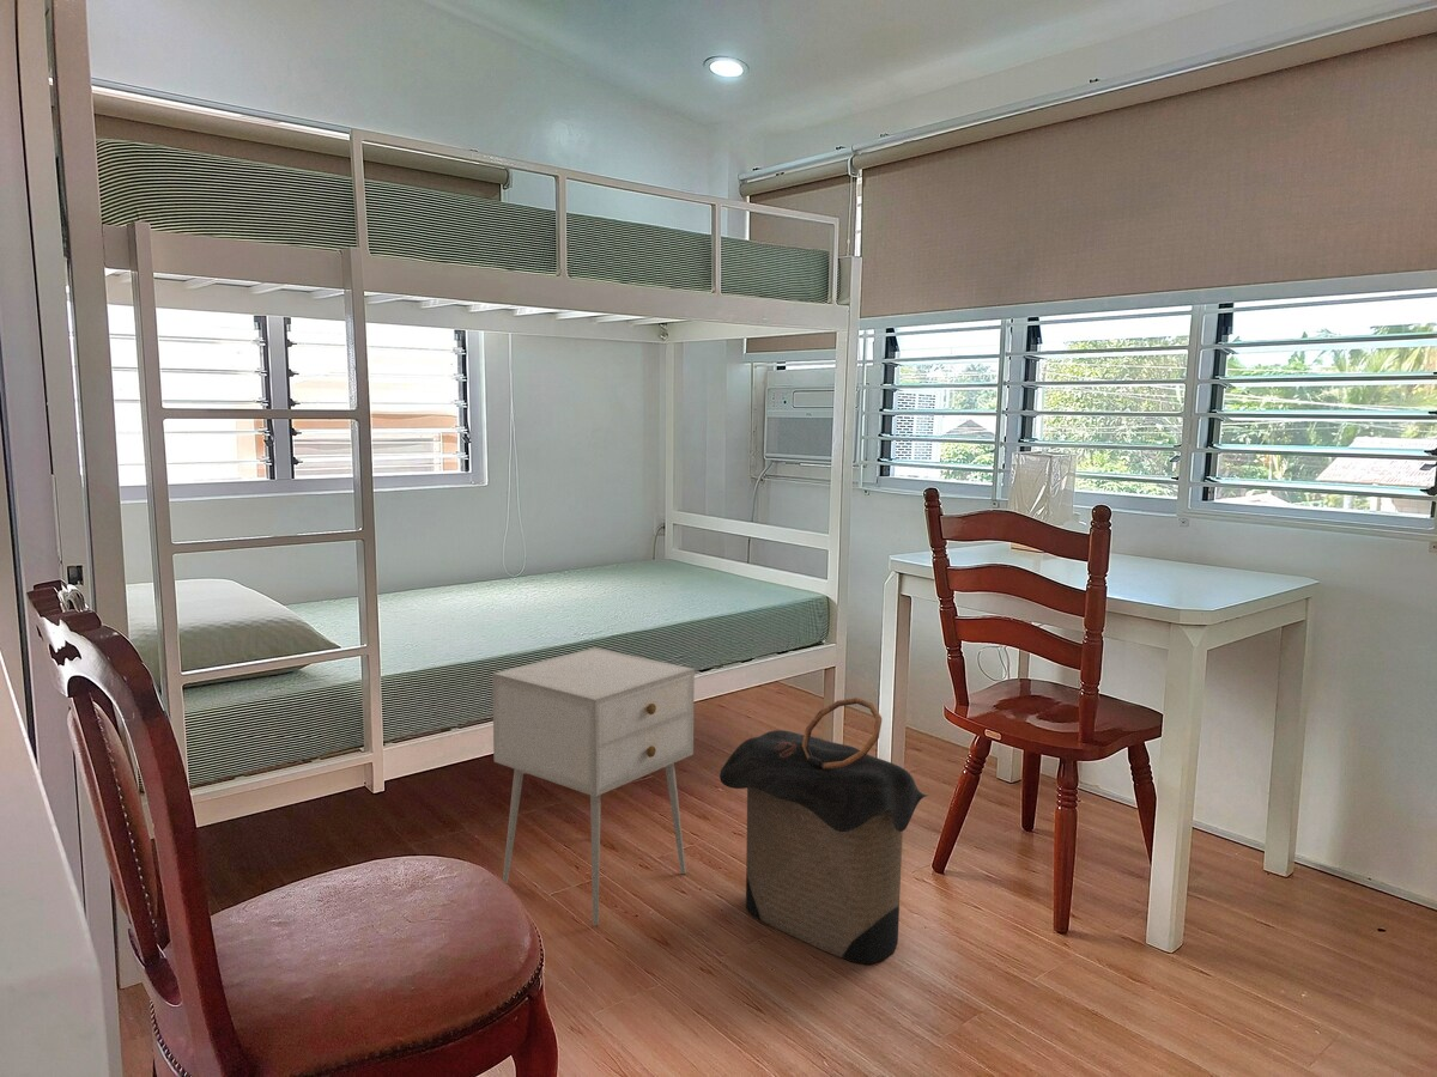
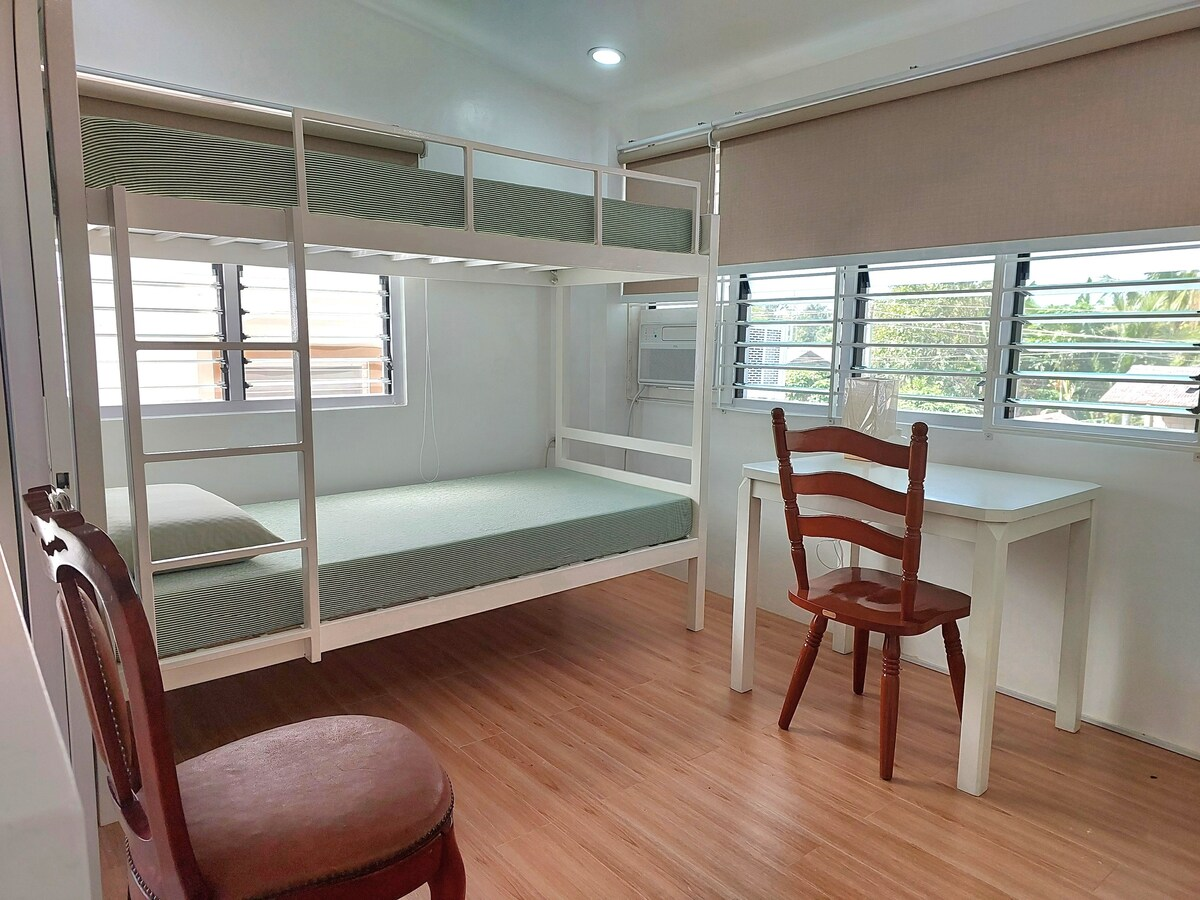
- laundry hamper (817, 814)
- nightstand (598, 777)
